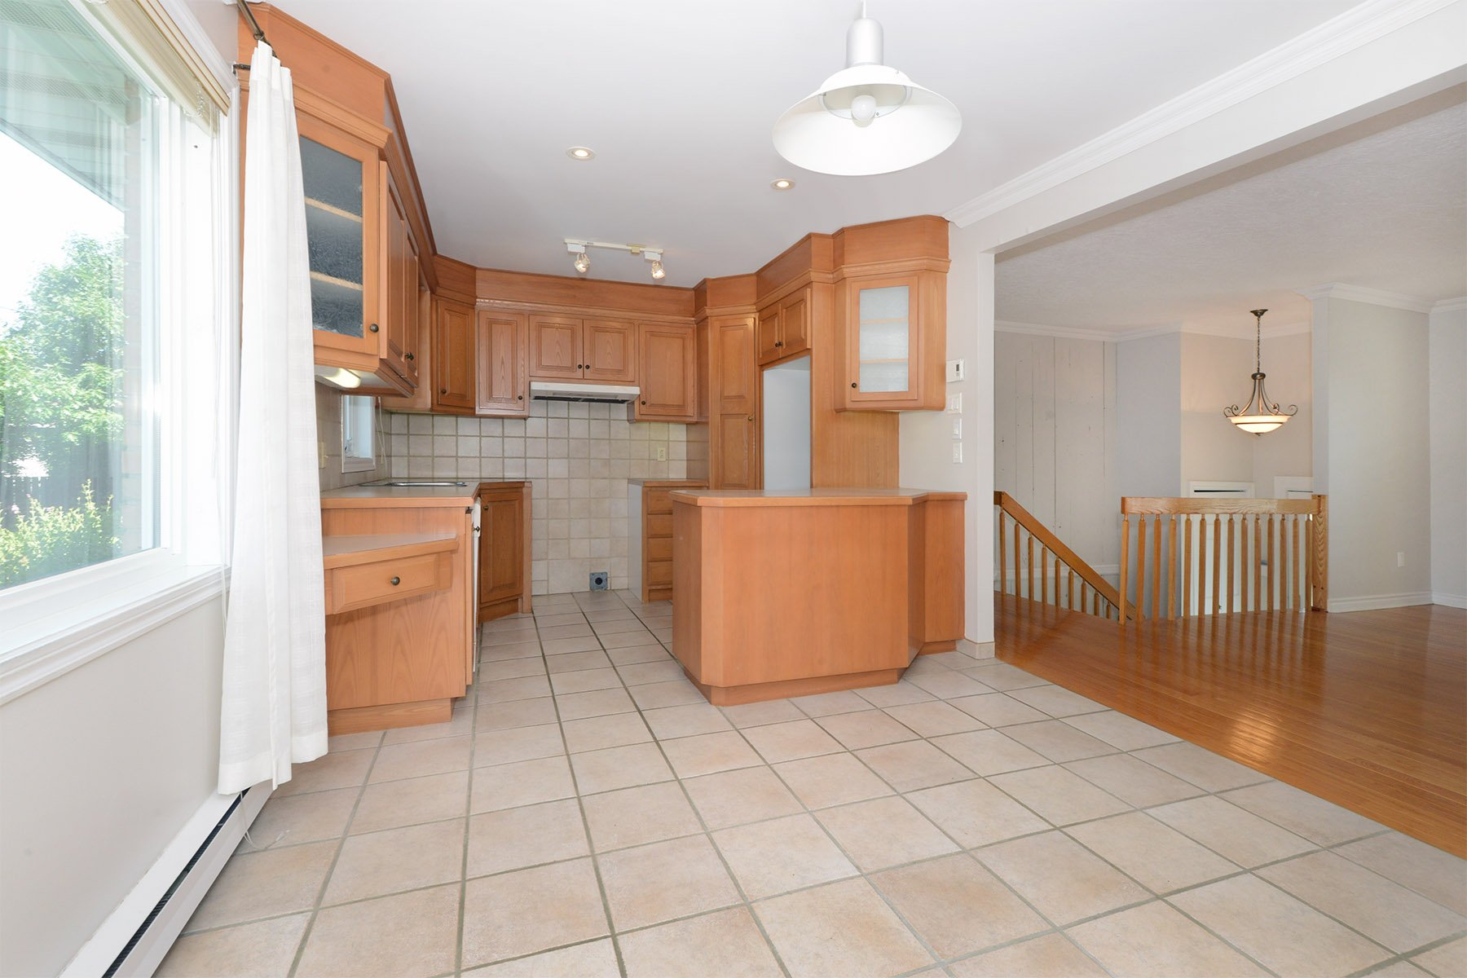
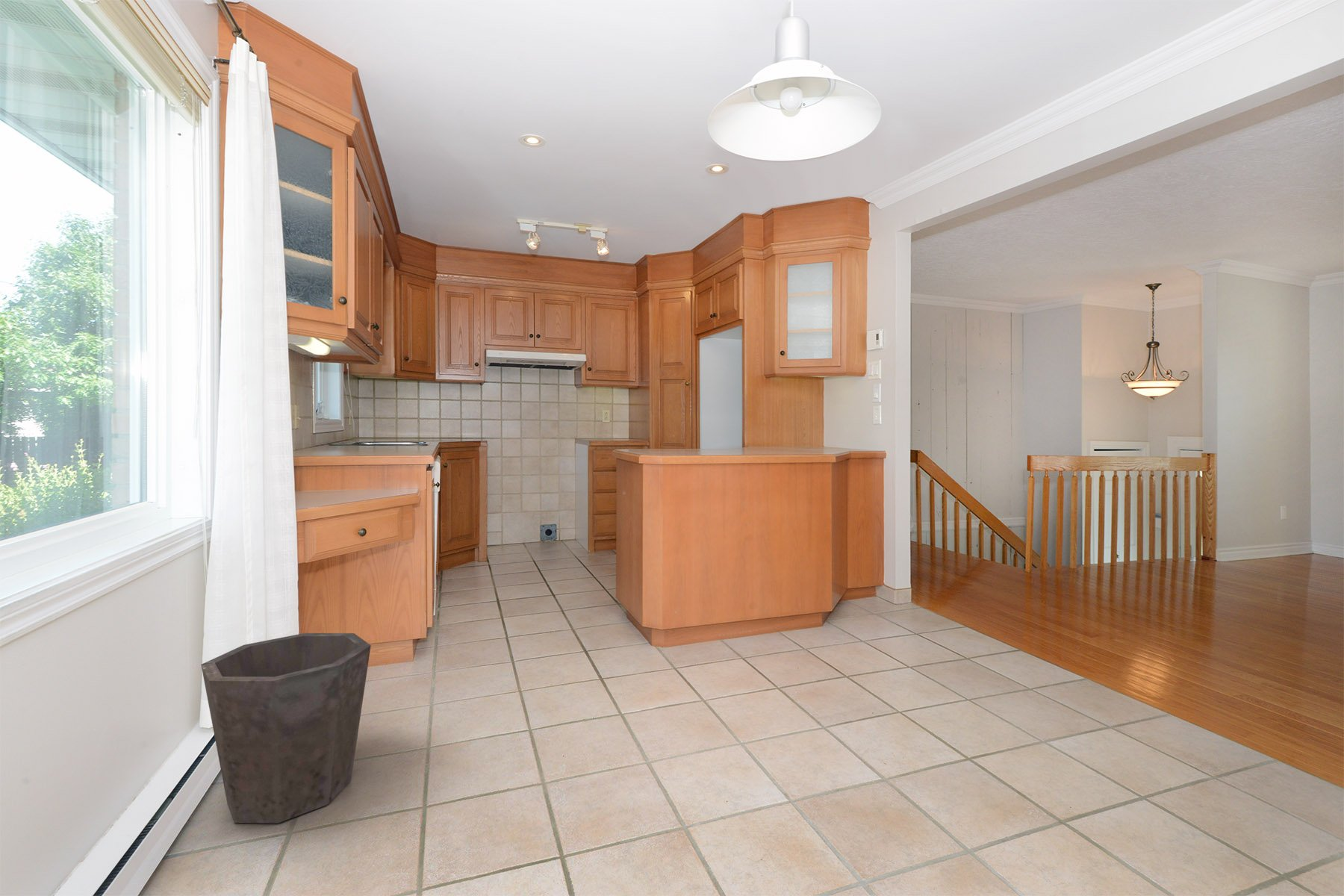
+ waste bin (290, 723)
